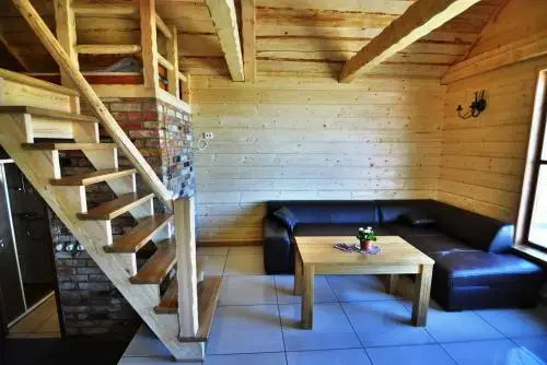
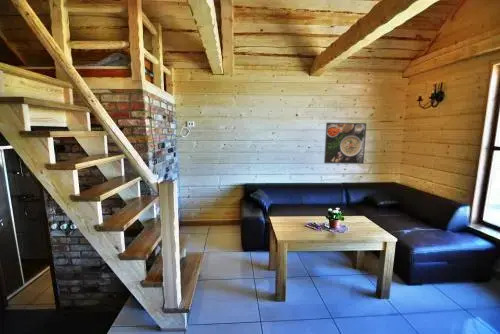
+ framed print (345, 143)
